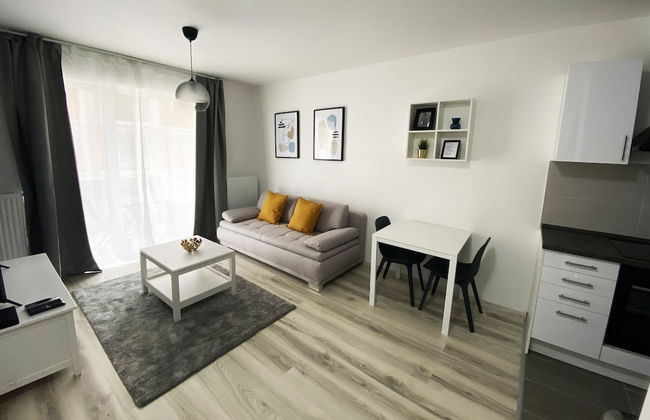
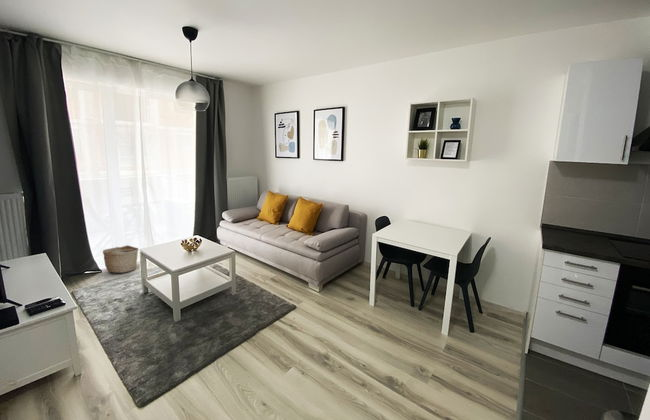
+ basket (121, 258)
